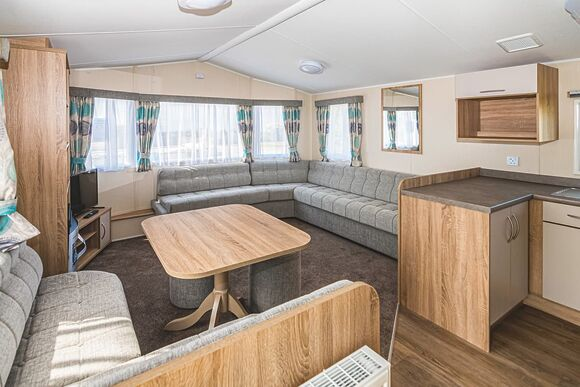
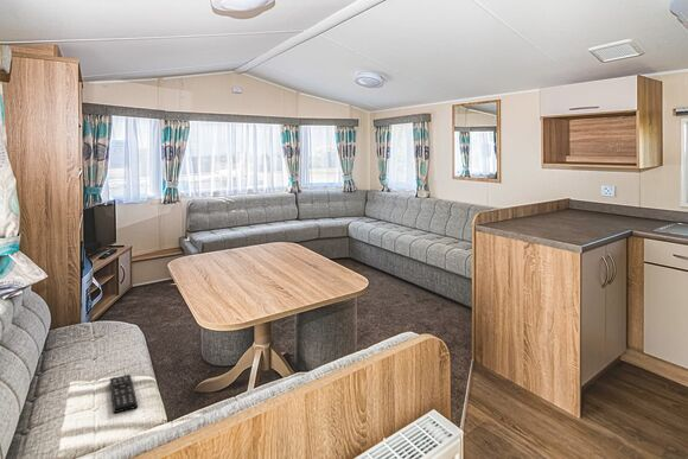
+ remote control (122, 390)
